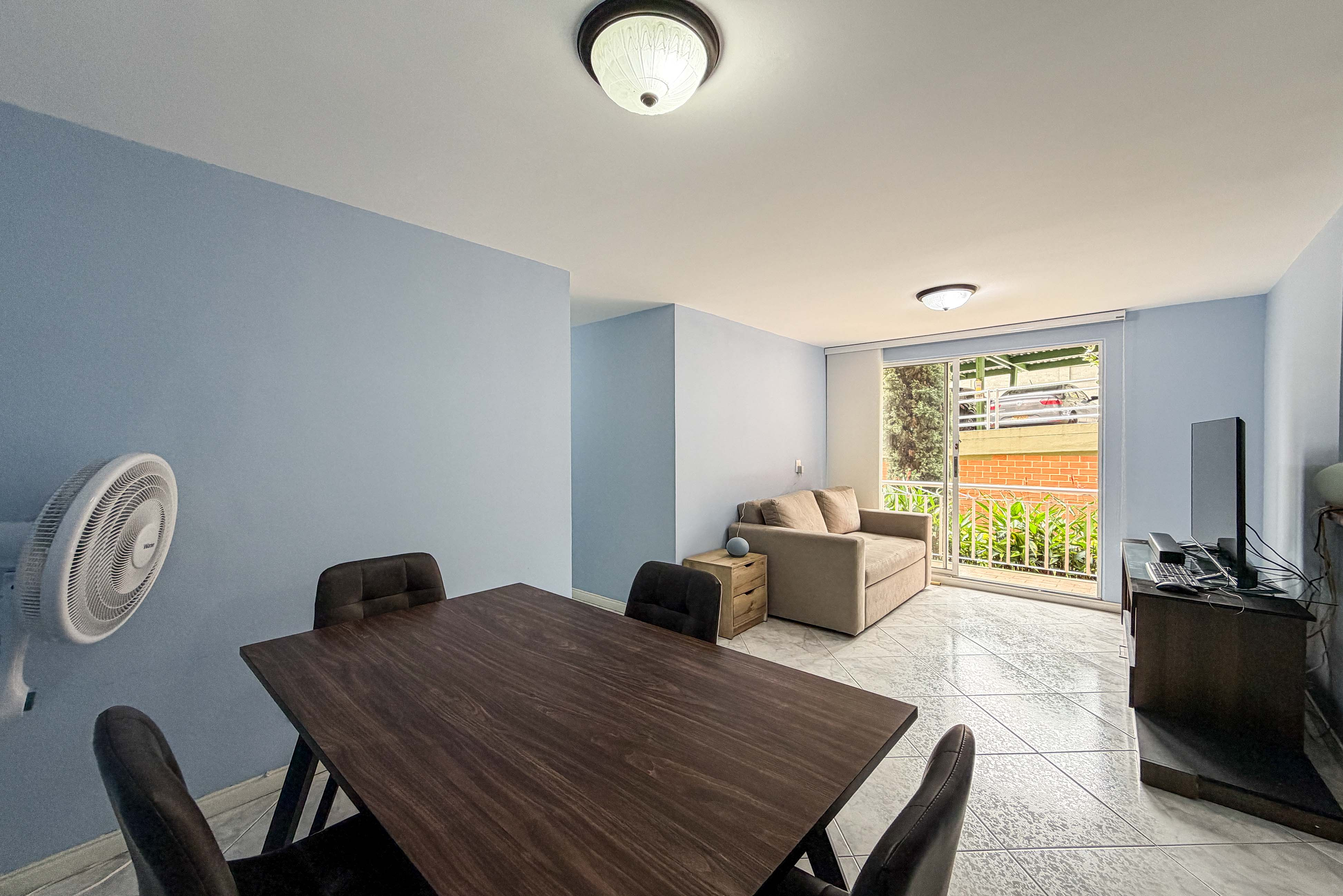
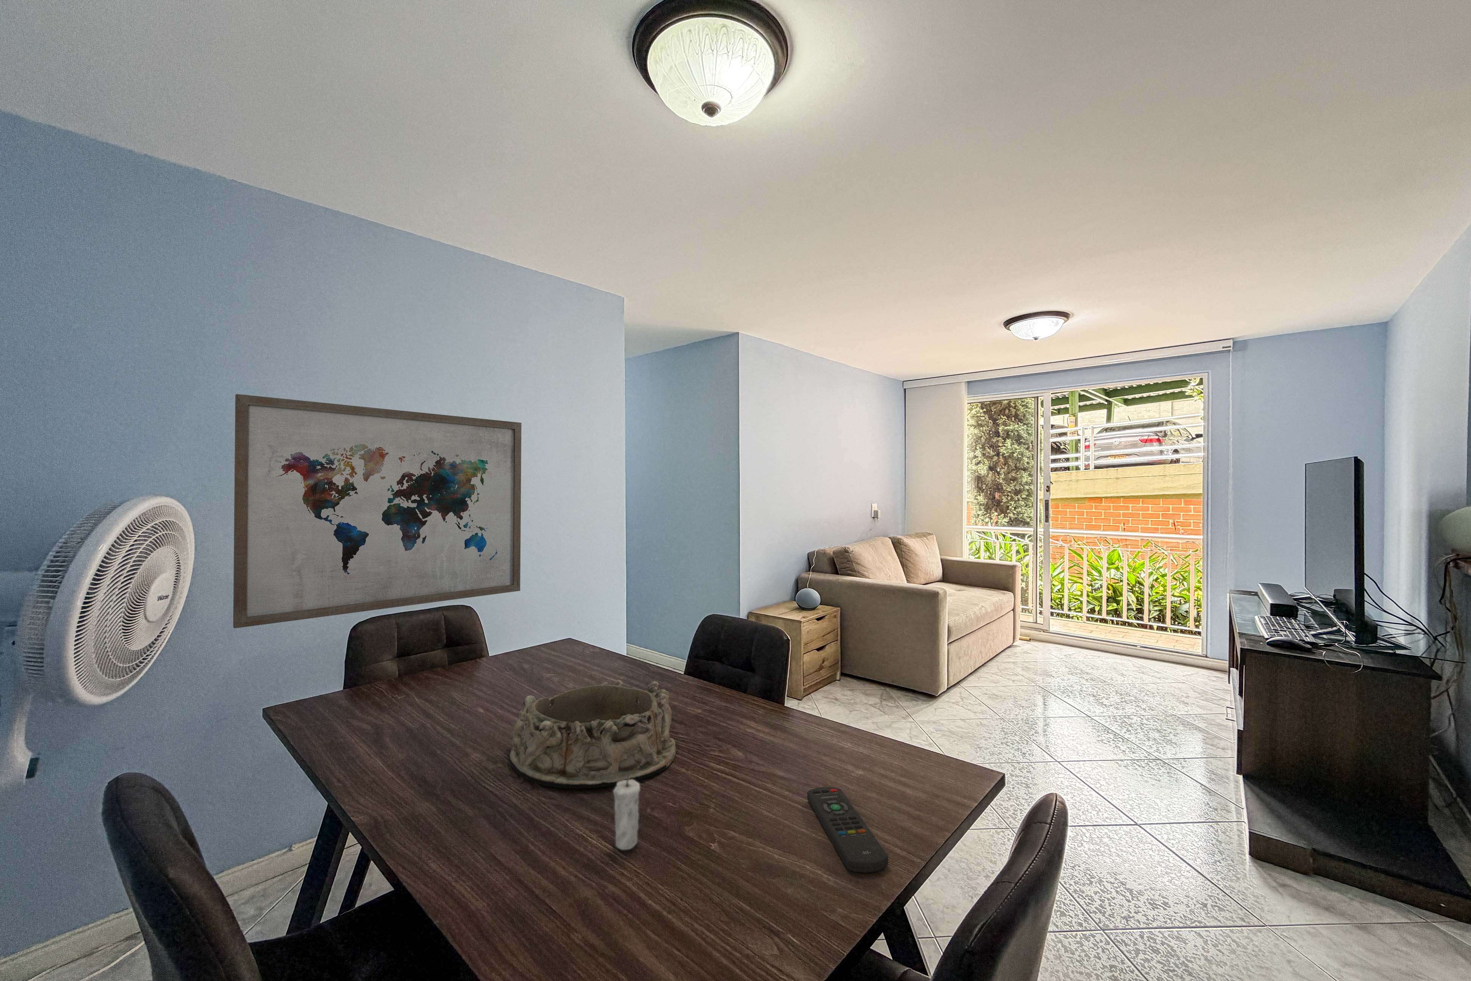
+ candle (627, 808)
+ wall art (401, 508)
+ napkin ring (595, 726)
+ remote control (843, 824)
